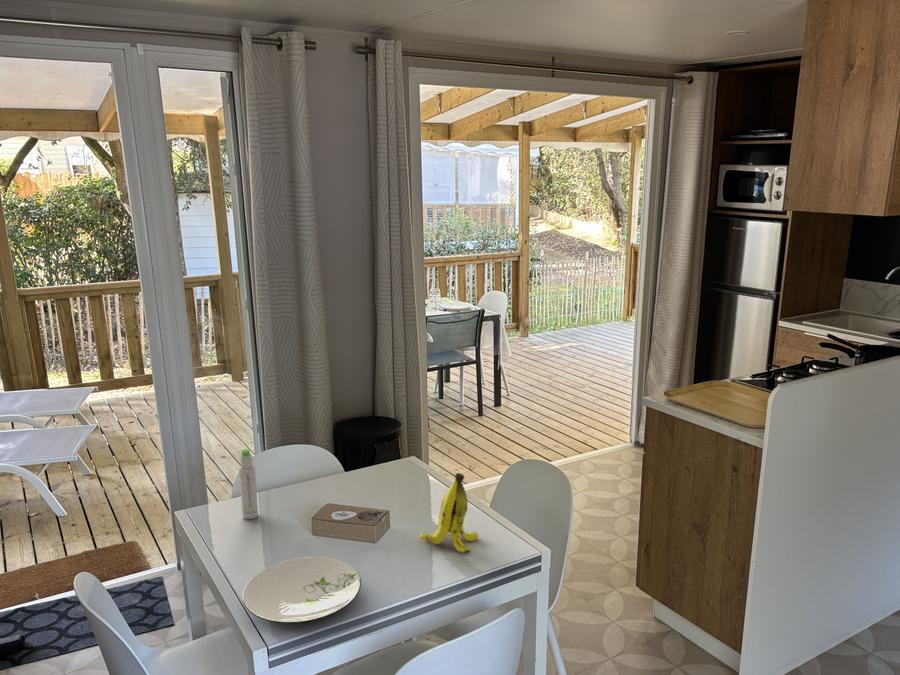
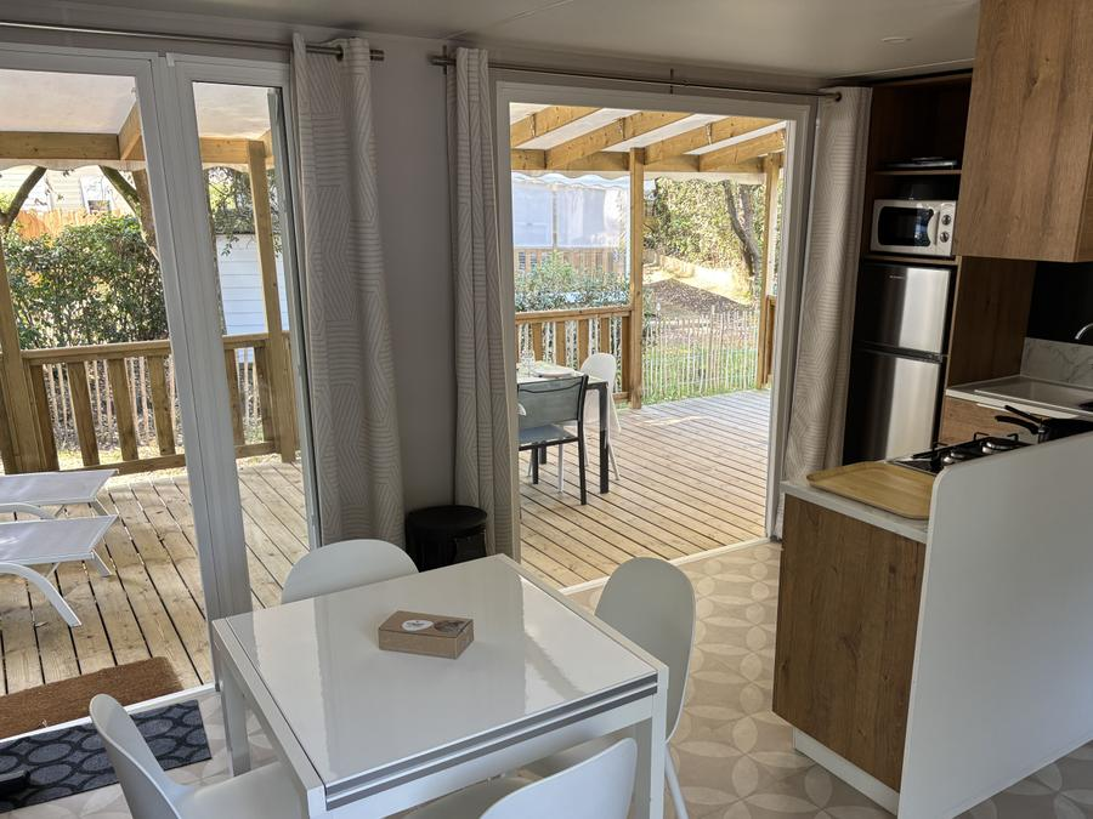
- banana (449, 510)
- bottle (248, 483)
- plate (303, 593)
